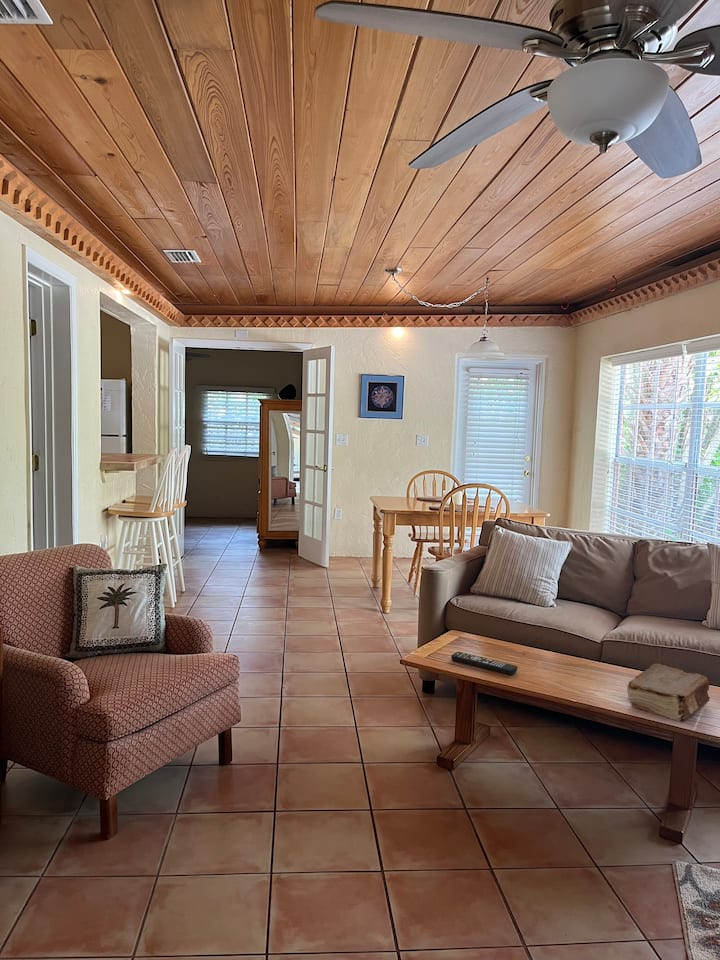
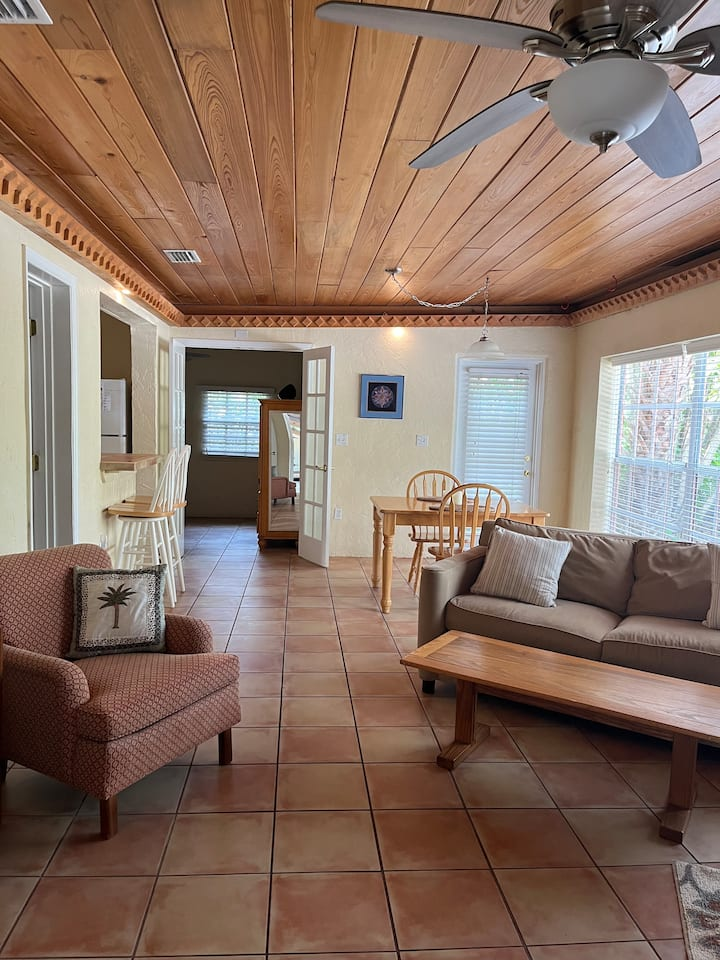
- book (668, 690)
- remote control (483, 663)
